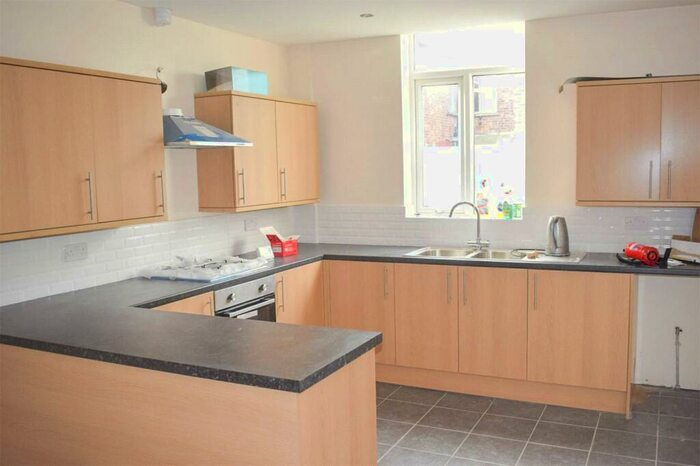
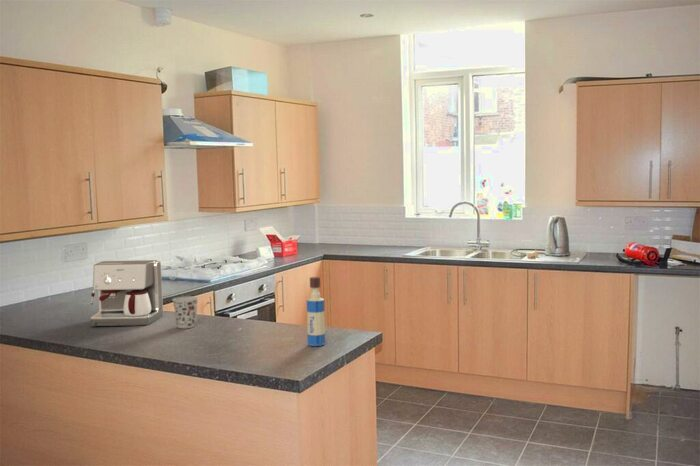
+ cup (185, 312)
+ coffee maker (126, 291)
+ tequila bottle (315, 311)
